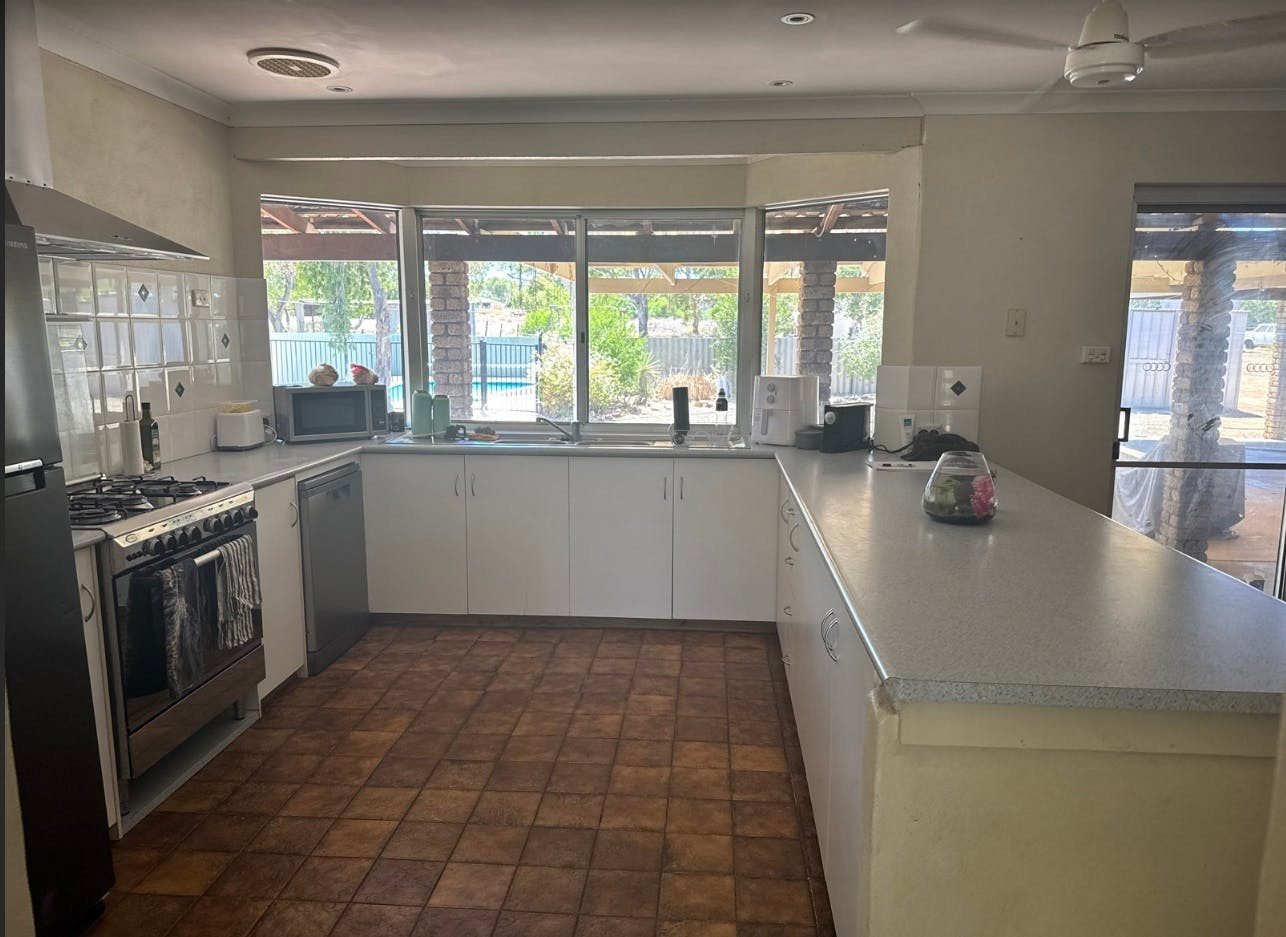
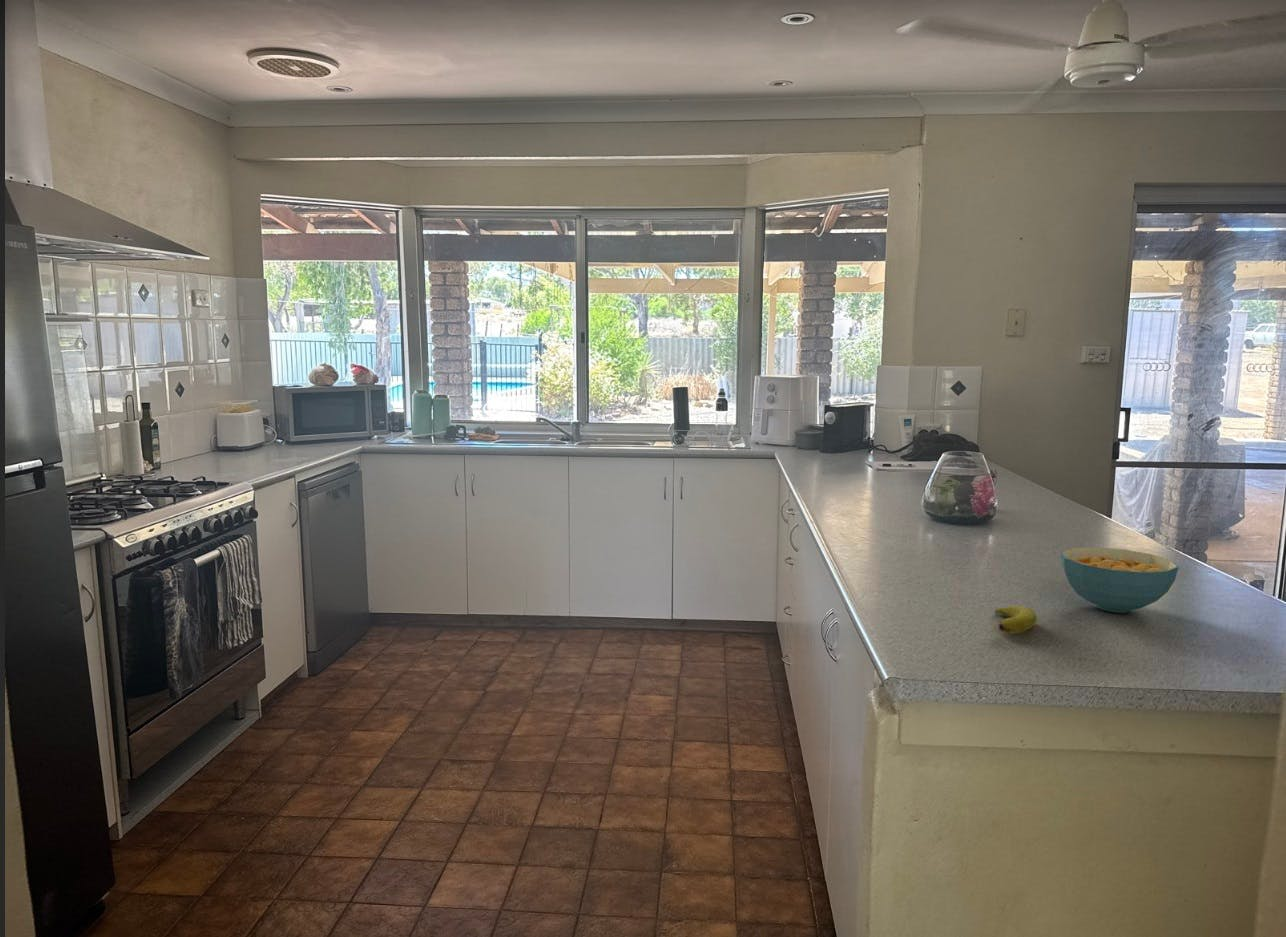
+ cereal bowl (1115, 583)
+ banana (1015, 616)
